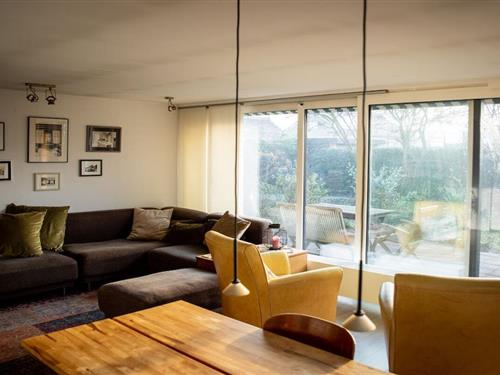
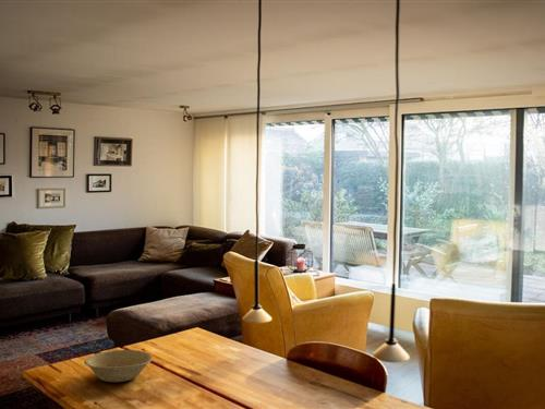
+ bowl (118, 366)
